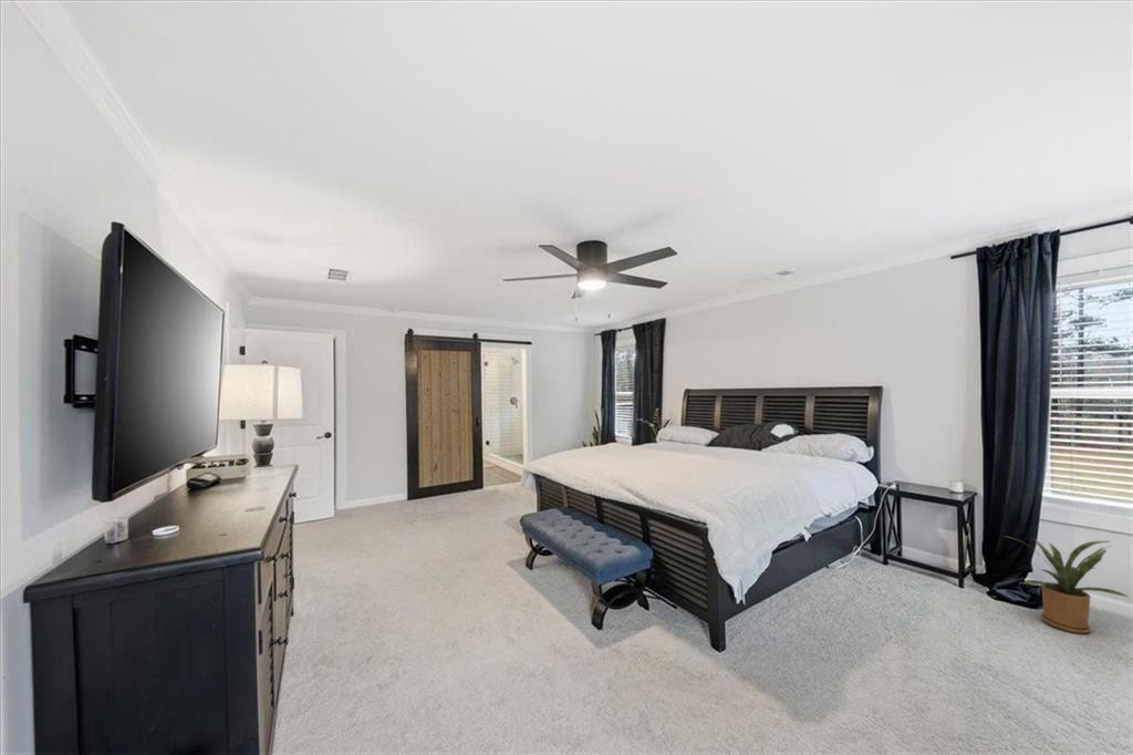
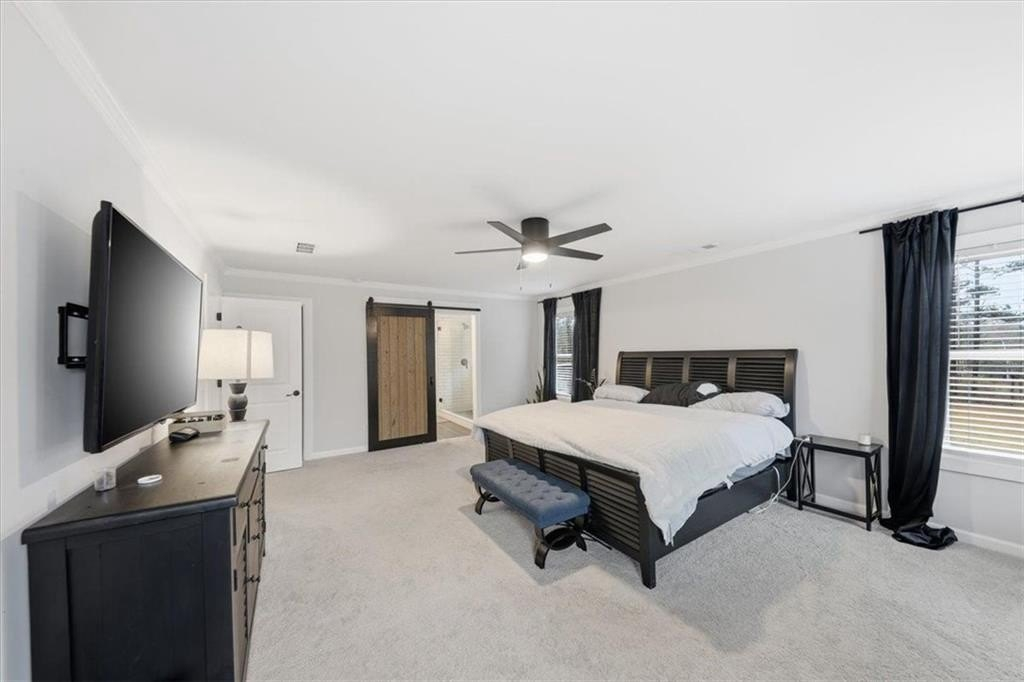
- house plant (1063, 578)
